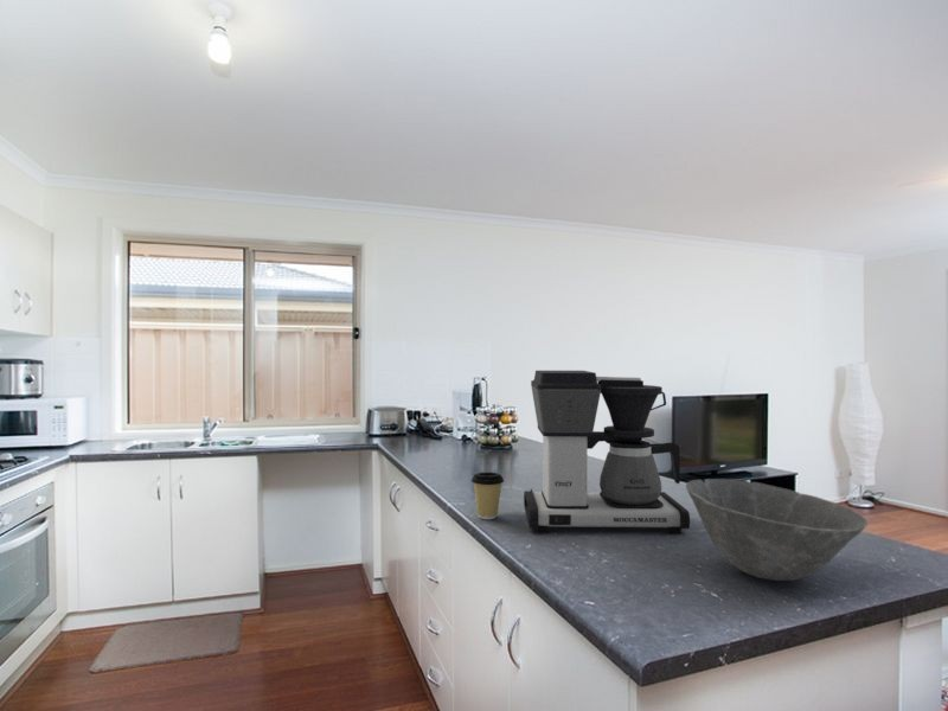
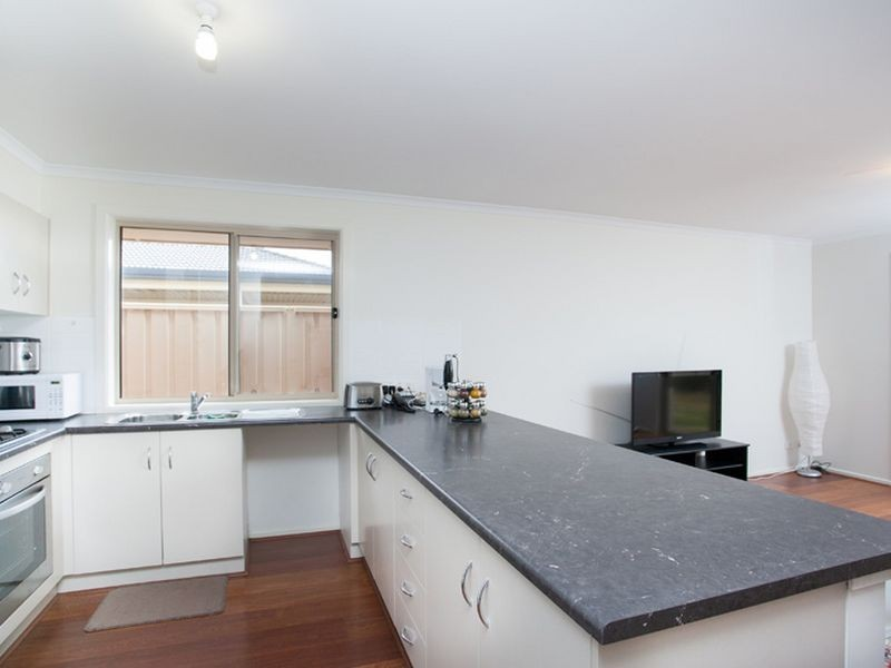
- coffee maker (604, 441)
- coffee cup (487, 494)
- bowl (770, 533)
